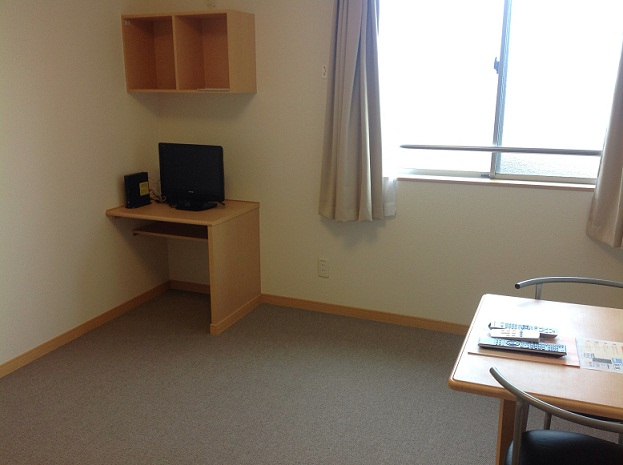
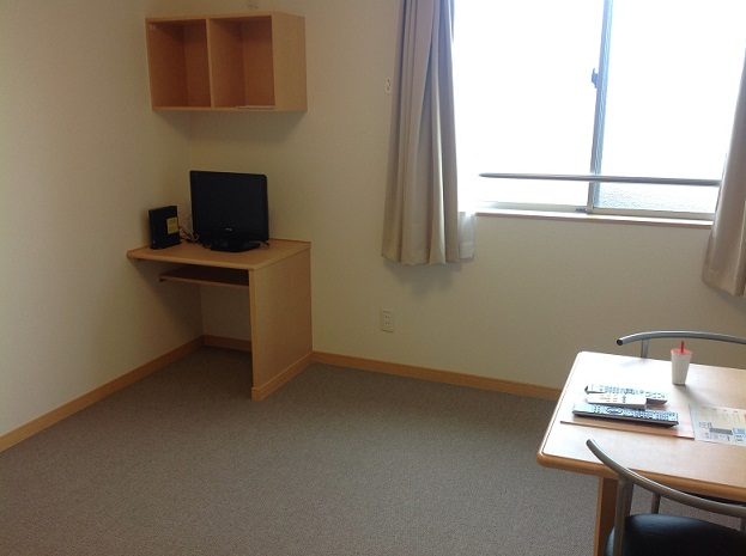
+ cup (680, 361)
